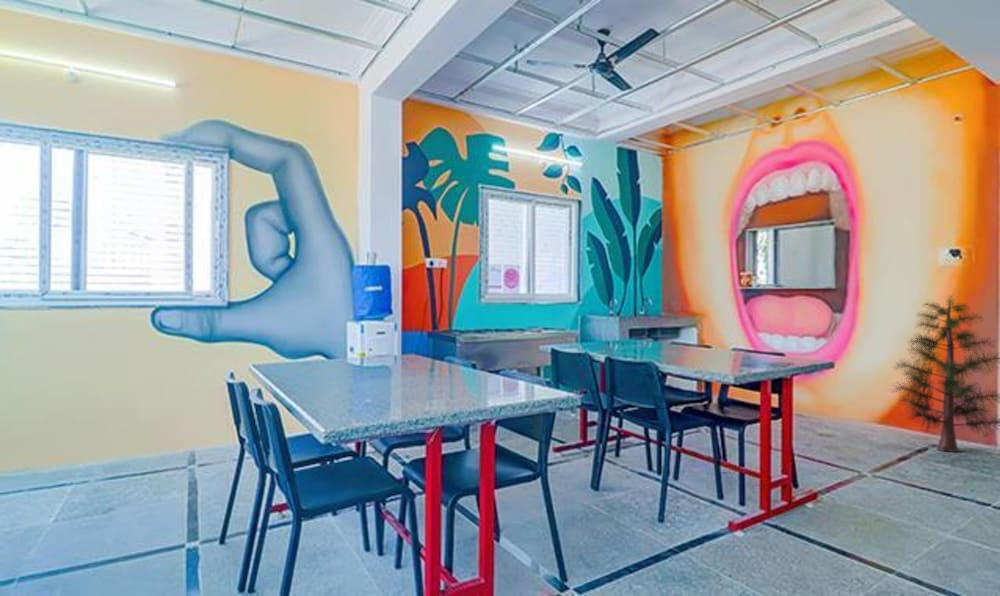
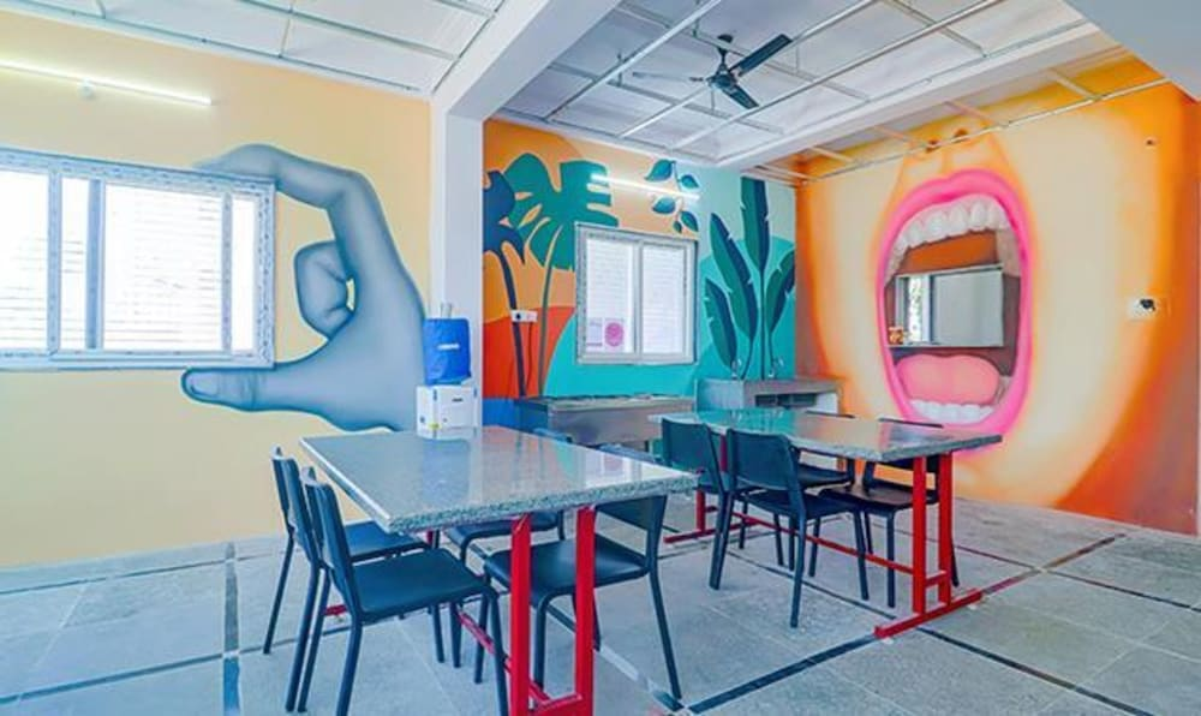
- pine tree (949, 371)
